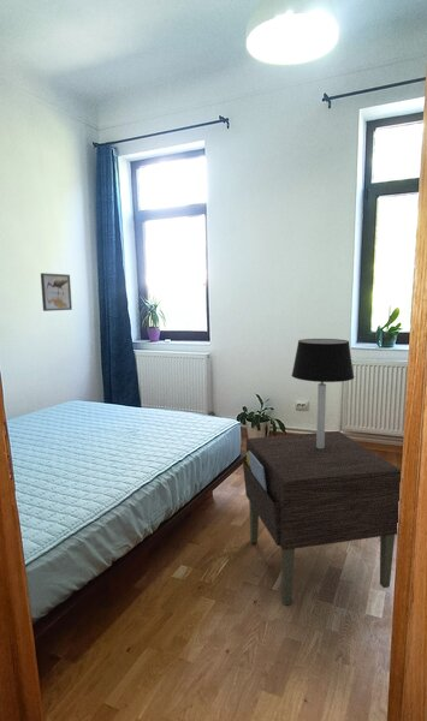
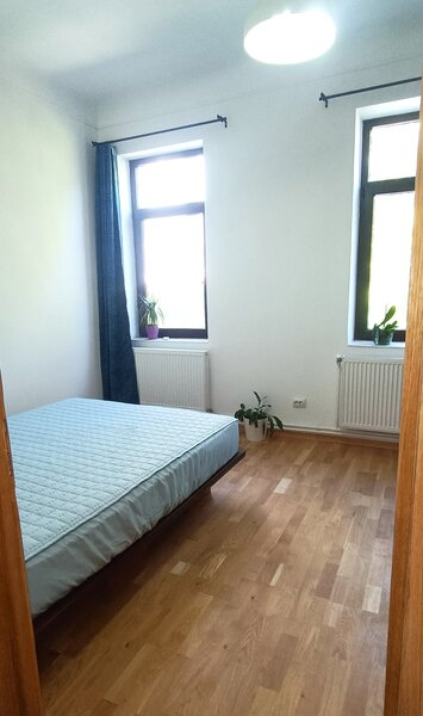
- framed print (57, 292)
- nightstand (310, 508)
- table lamp (321, 394)
